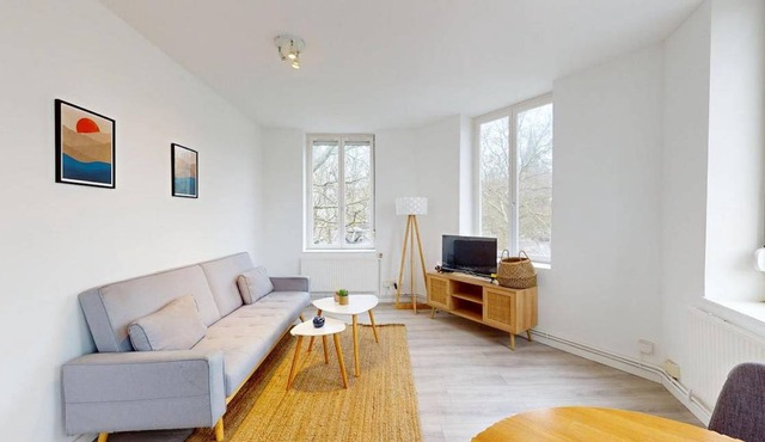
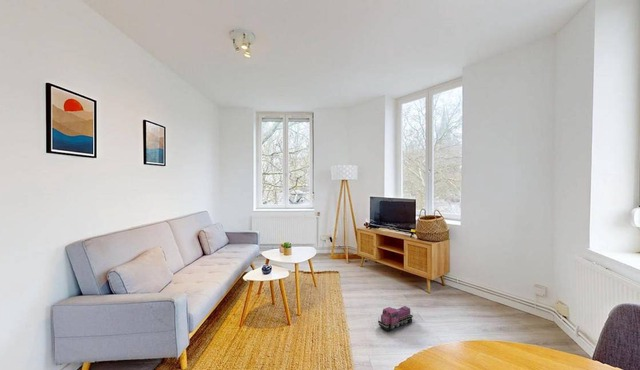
+ toy train (395, 316)
